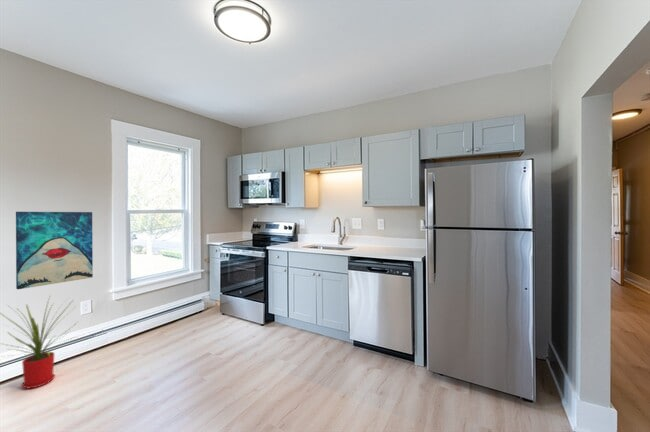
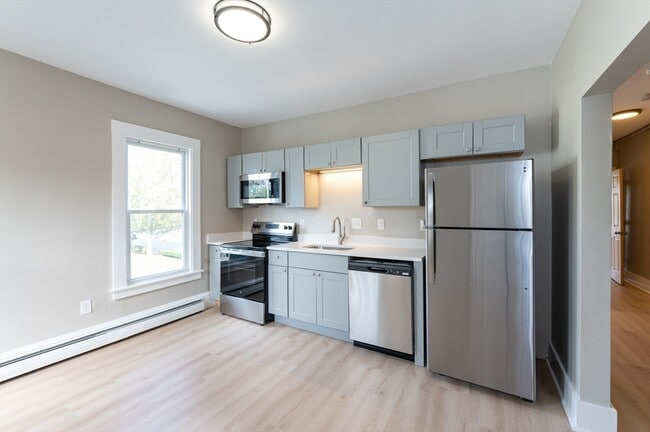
- wall art (57, 247)
- house plant (38, 340)
